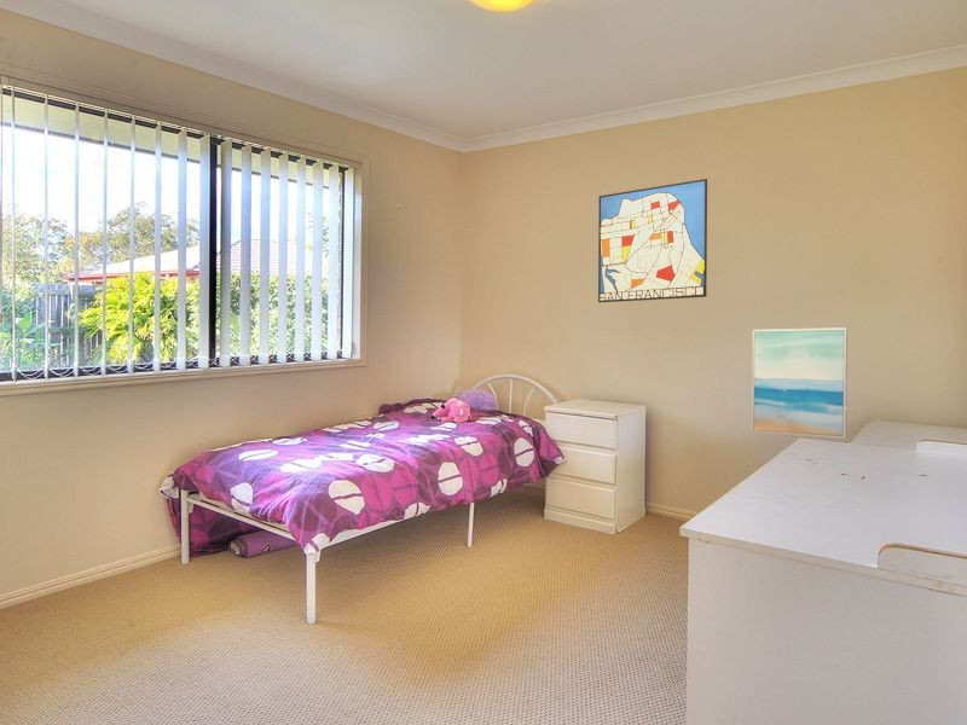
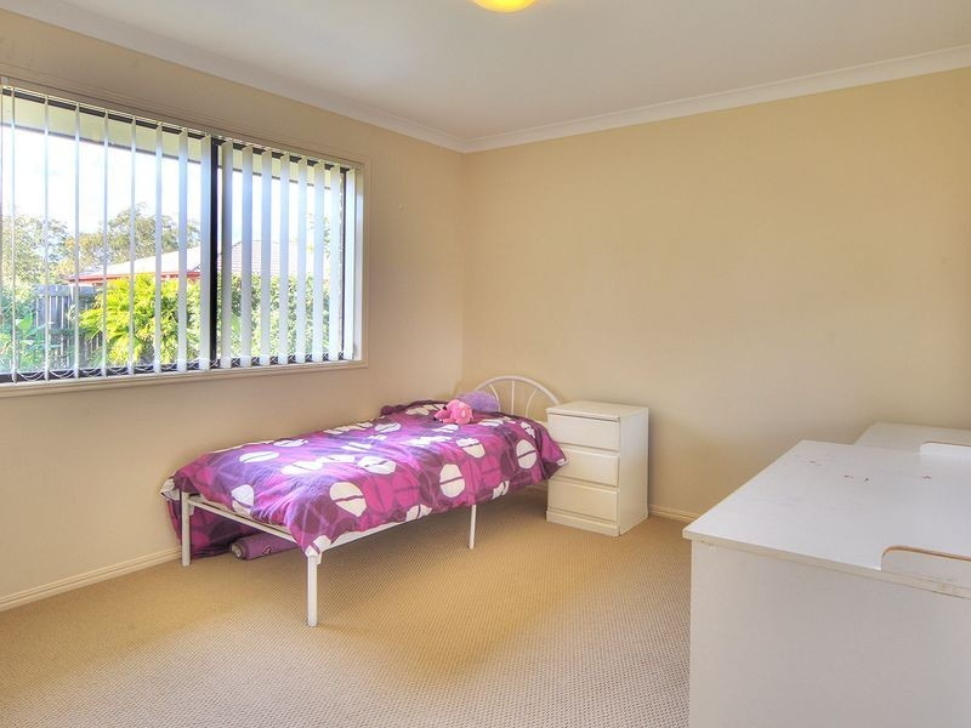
- wall art (797, 382)
- wall art (649, 243)
